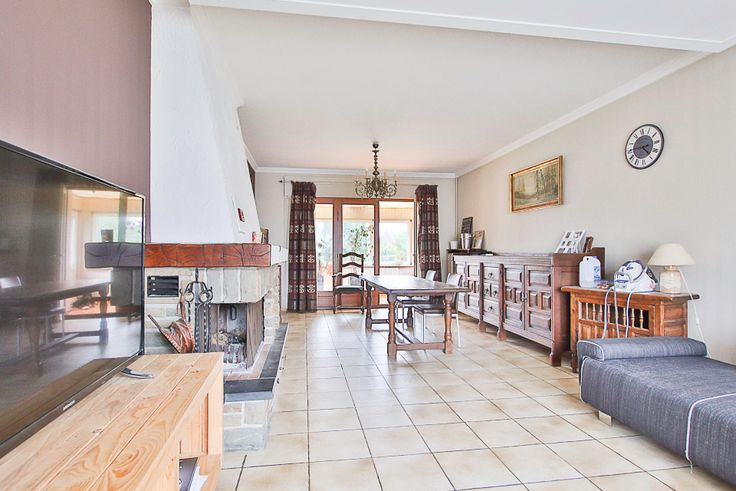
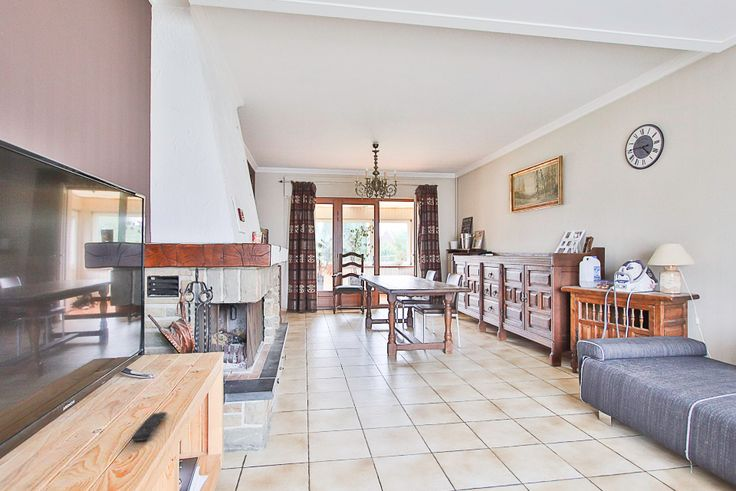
+ remote control (151, 423)
